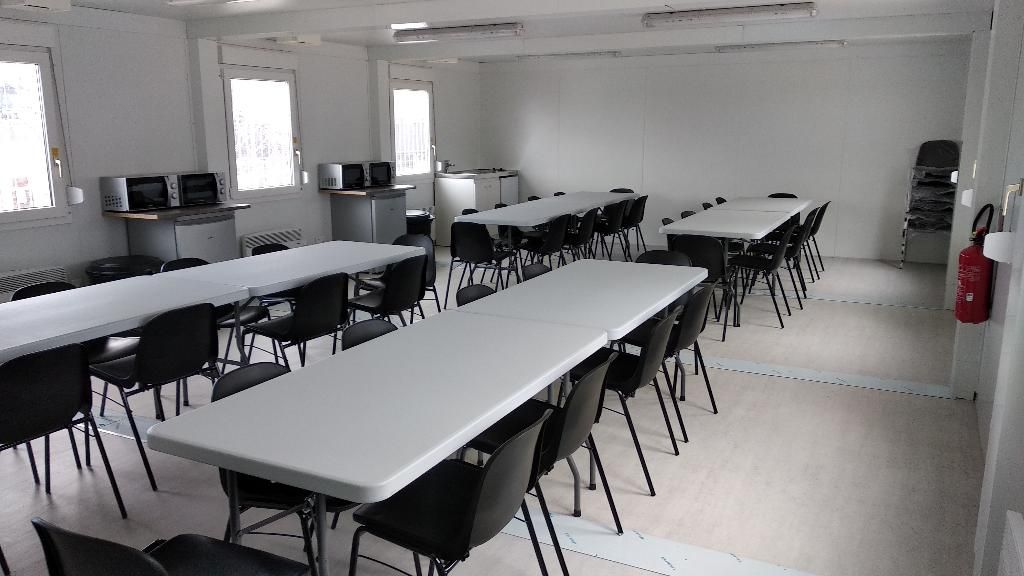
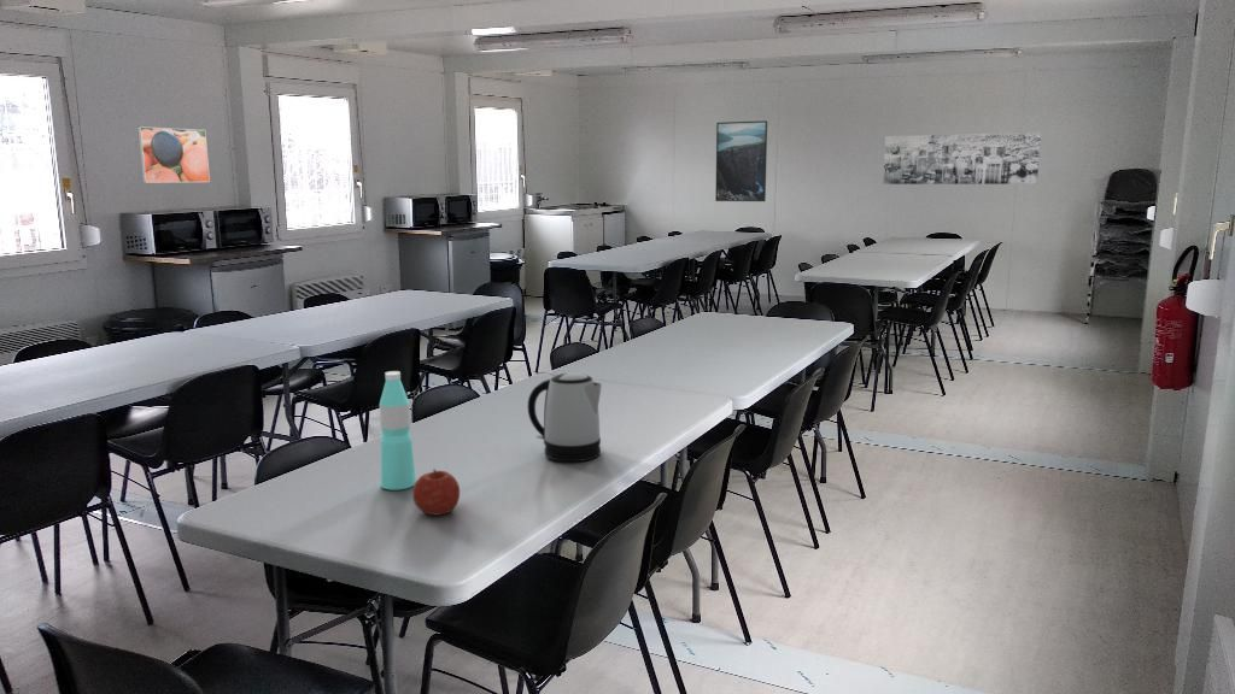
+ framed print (175, 155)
+ wall art (959, 159)
+ water bottle (396, 429)
+ kettle (563, 413)
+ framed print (741, 161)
+ fruit (435, 489)
